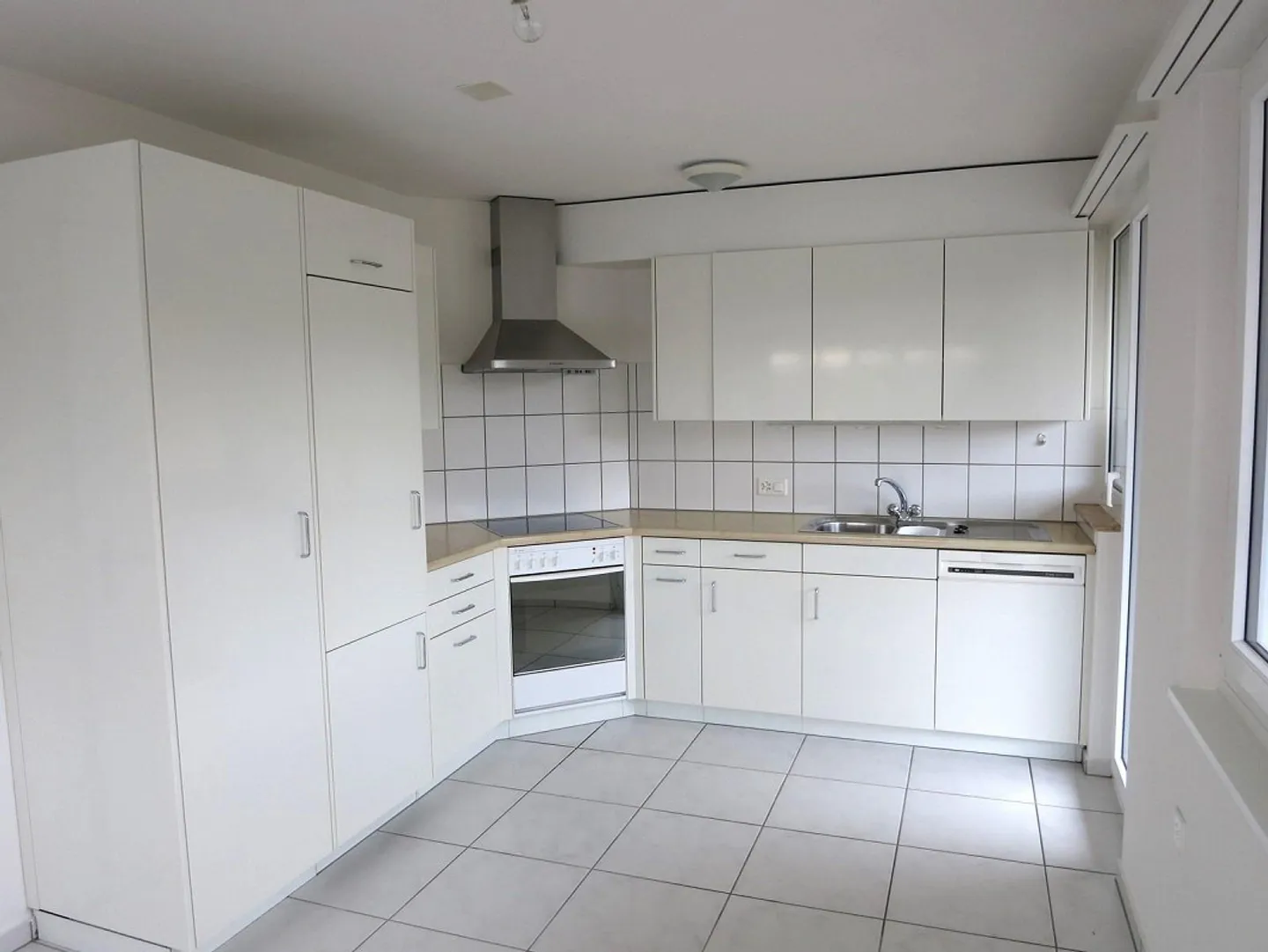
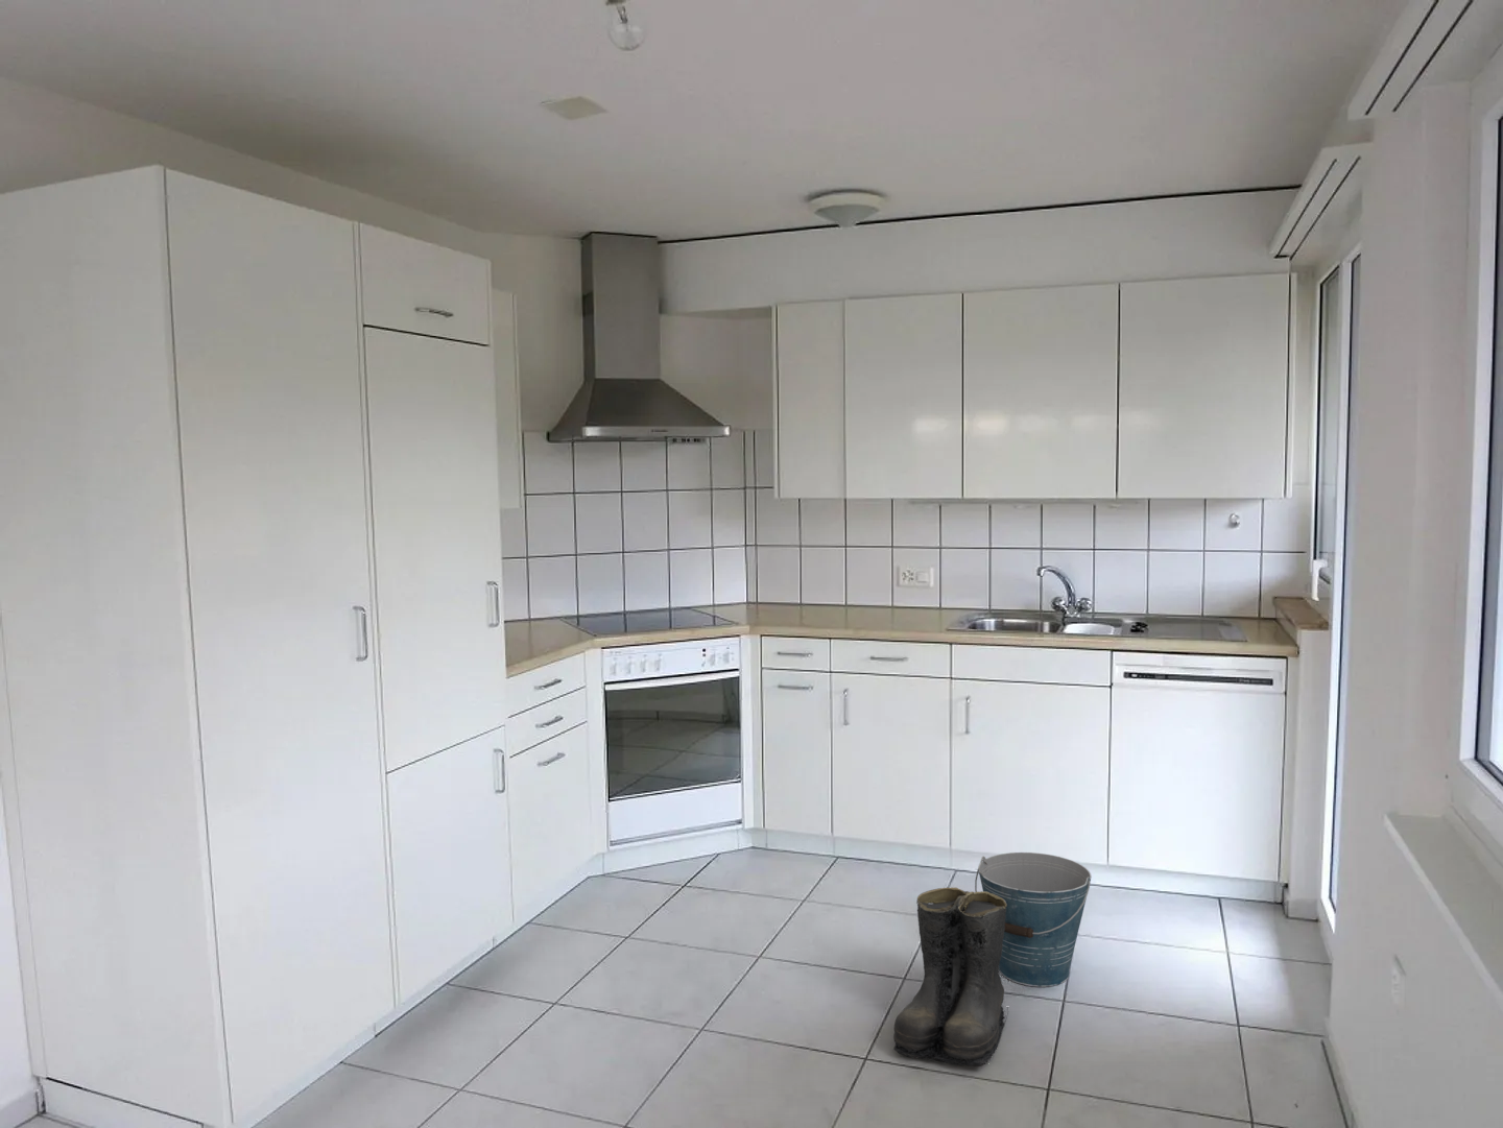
+ bucket (1034, 918)
+ boots (952, 969)
